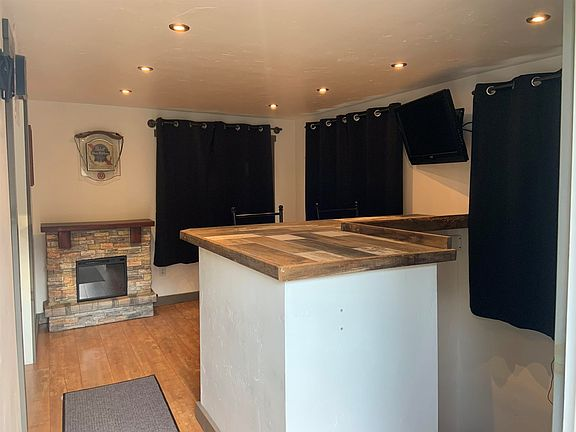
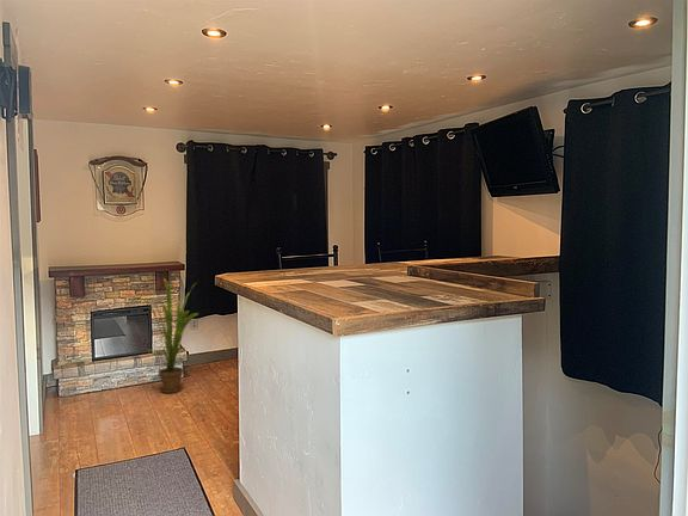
+ house plant (166, 334)
